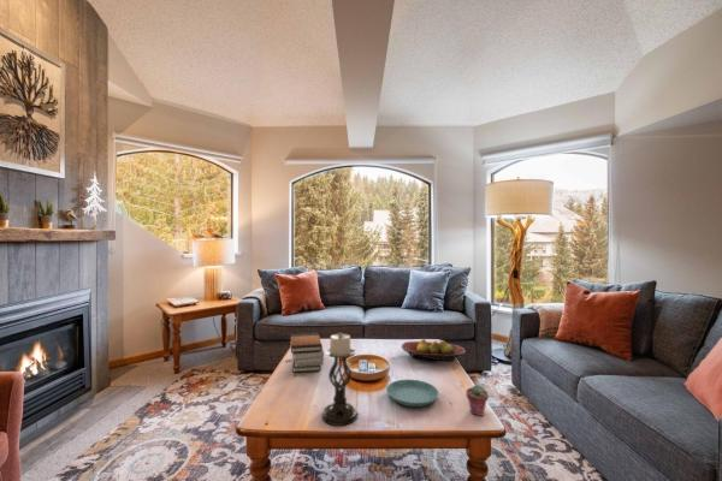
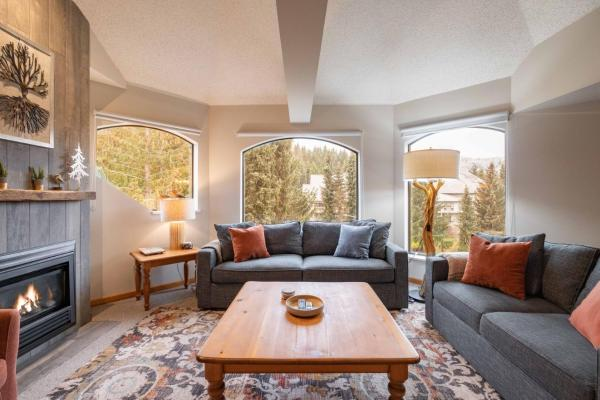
- candle holder (339, 374)
- potted succulent (477, 397)
- book stack (306, 351)
- saucer (412, 393)
- fruit bowl (432, 348)
